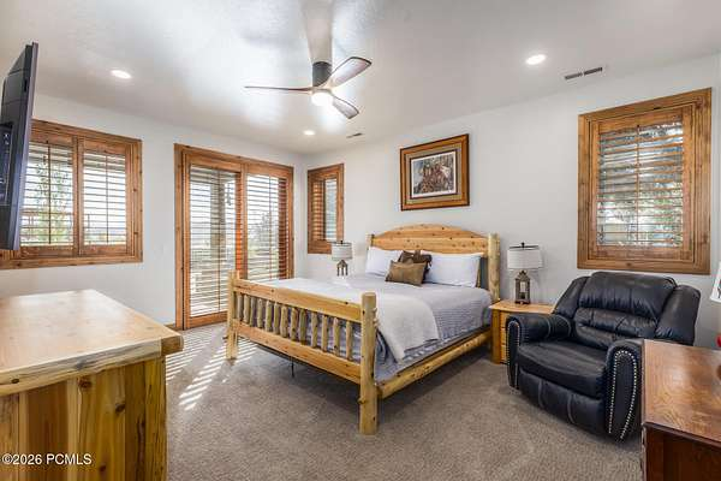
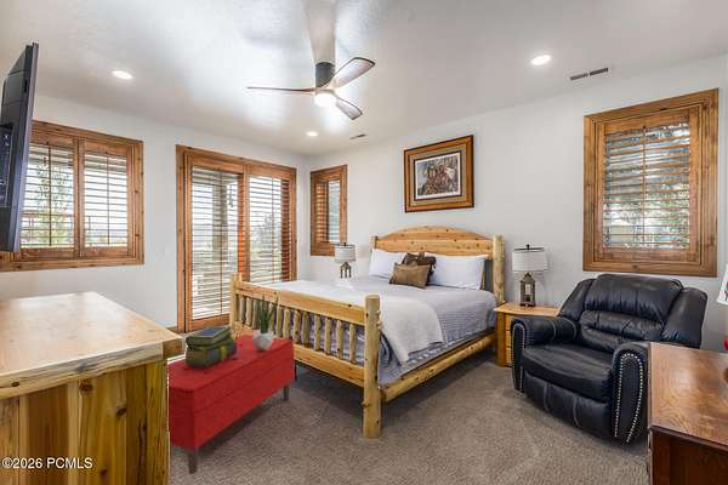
+ bench (226, 389)
+ stack of books (210, 344)
+ potted plant (262, 321)
